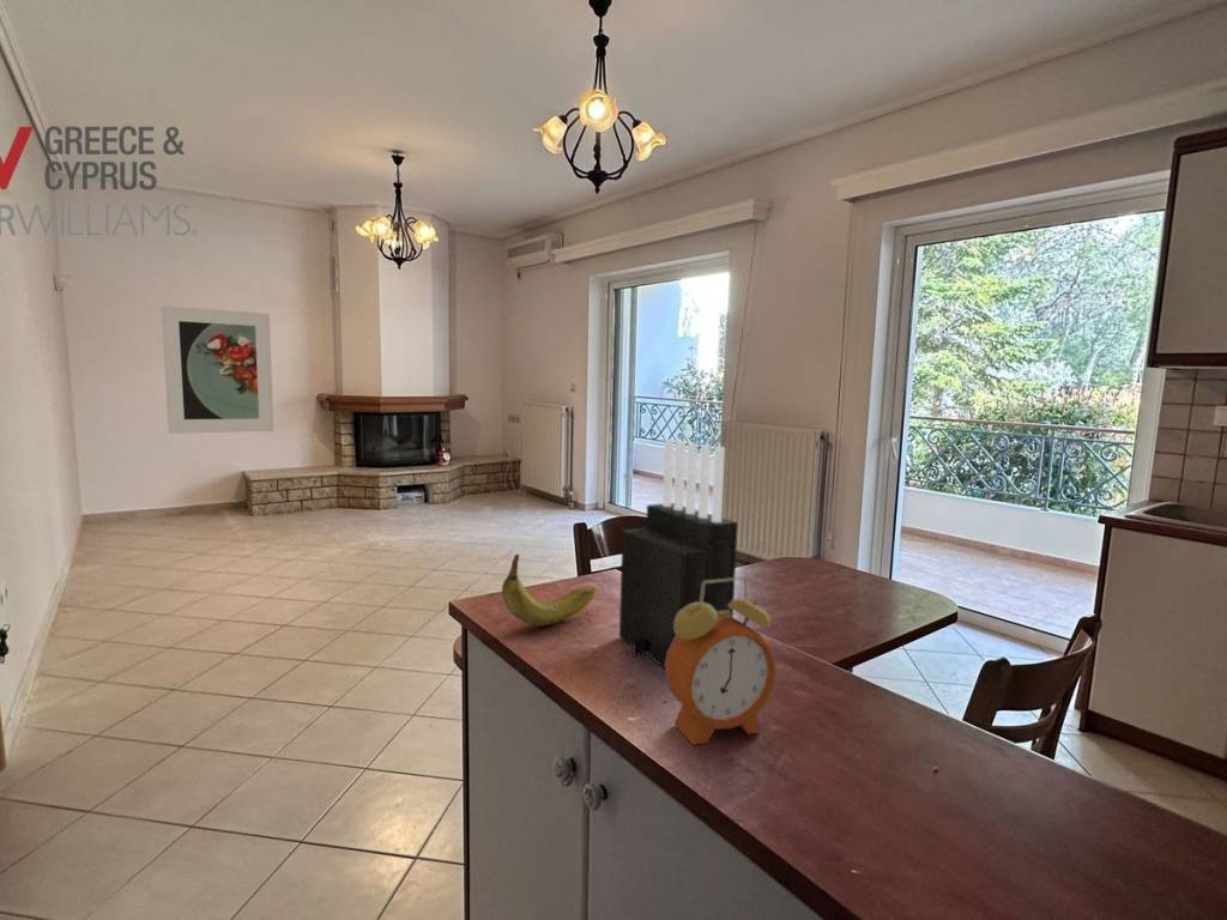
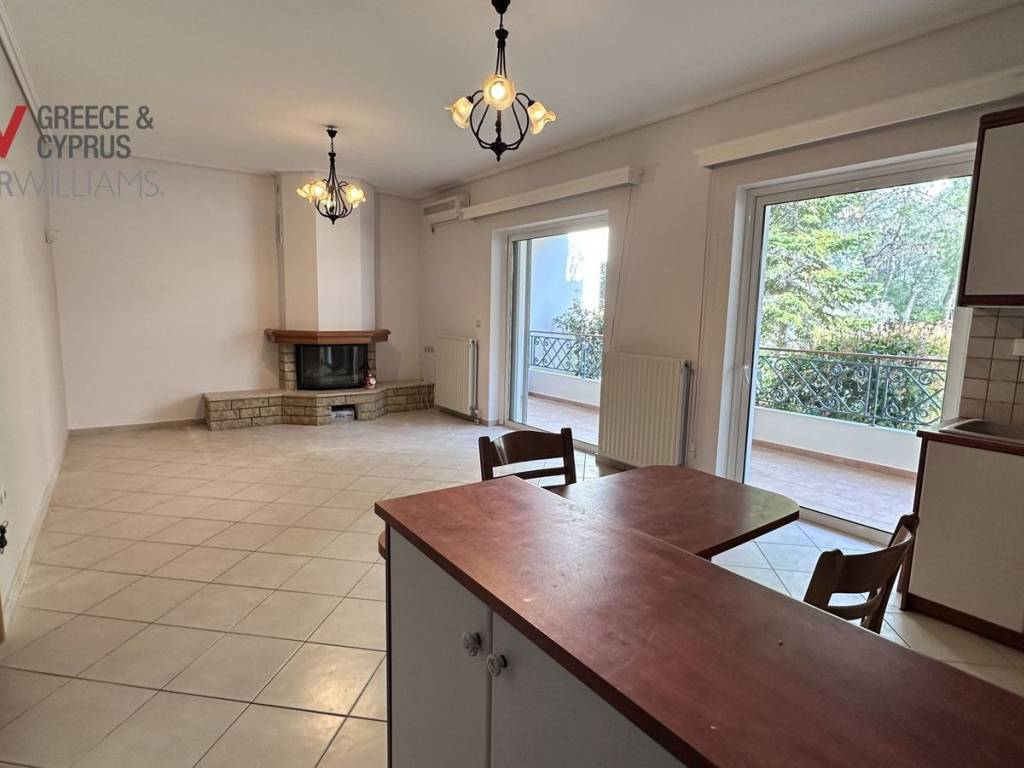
- knife block (670, 549)
- fruit (555, 599)
- alarm clock (721, 655)
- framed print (219, 371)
